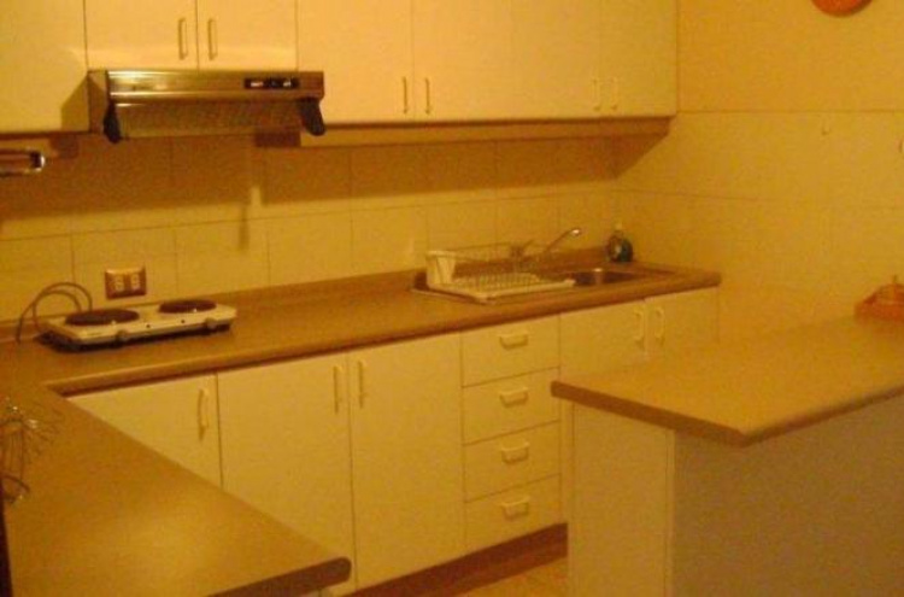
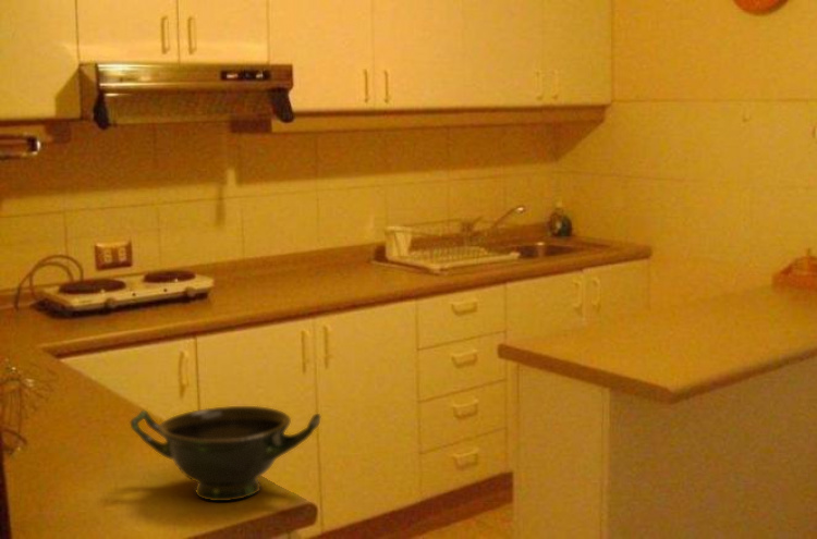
+ bowl (227, 452)
